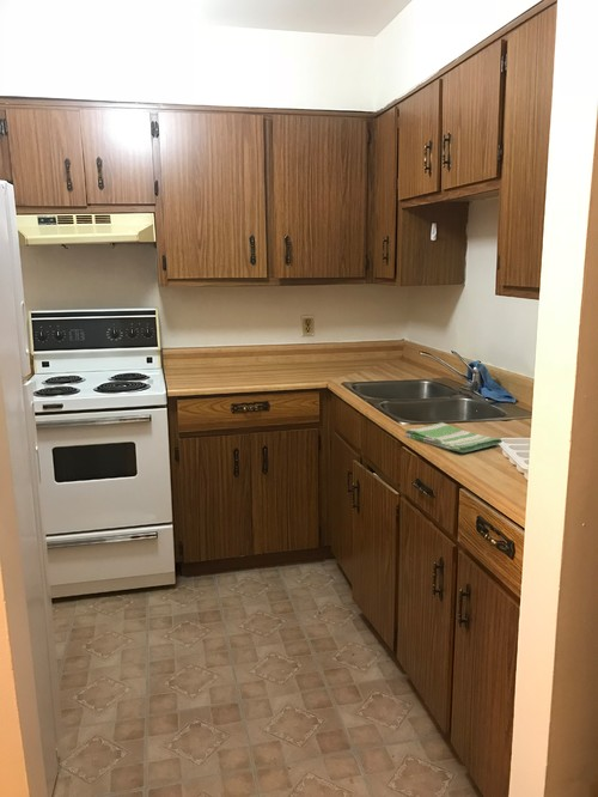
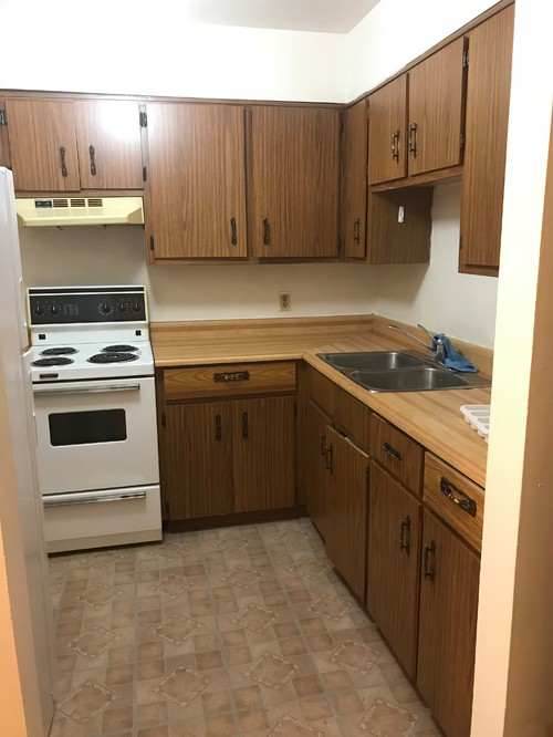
- dish towel (451, 436)
